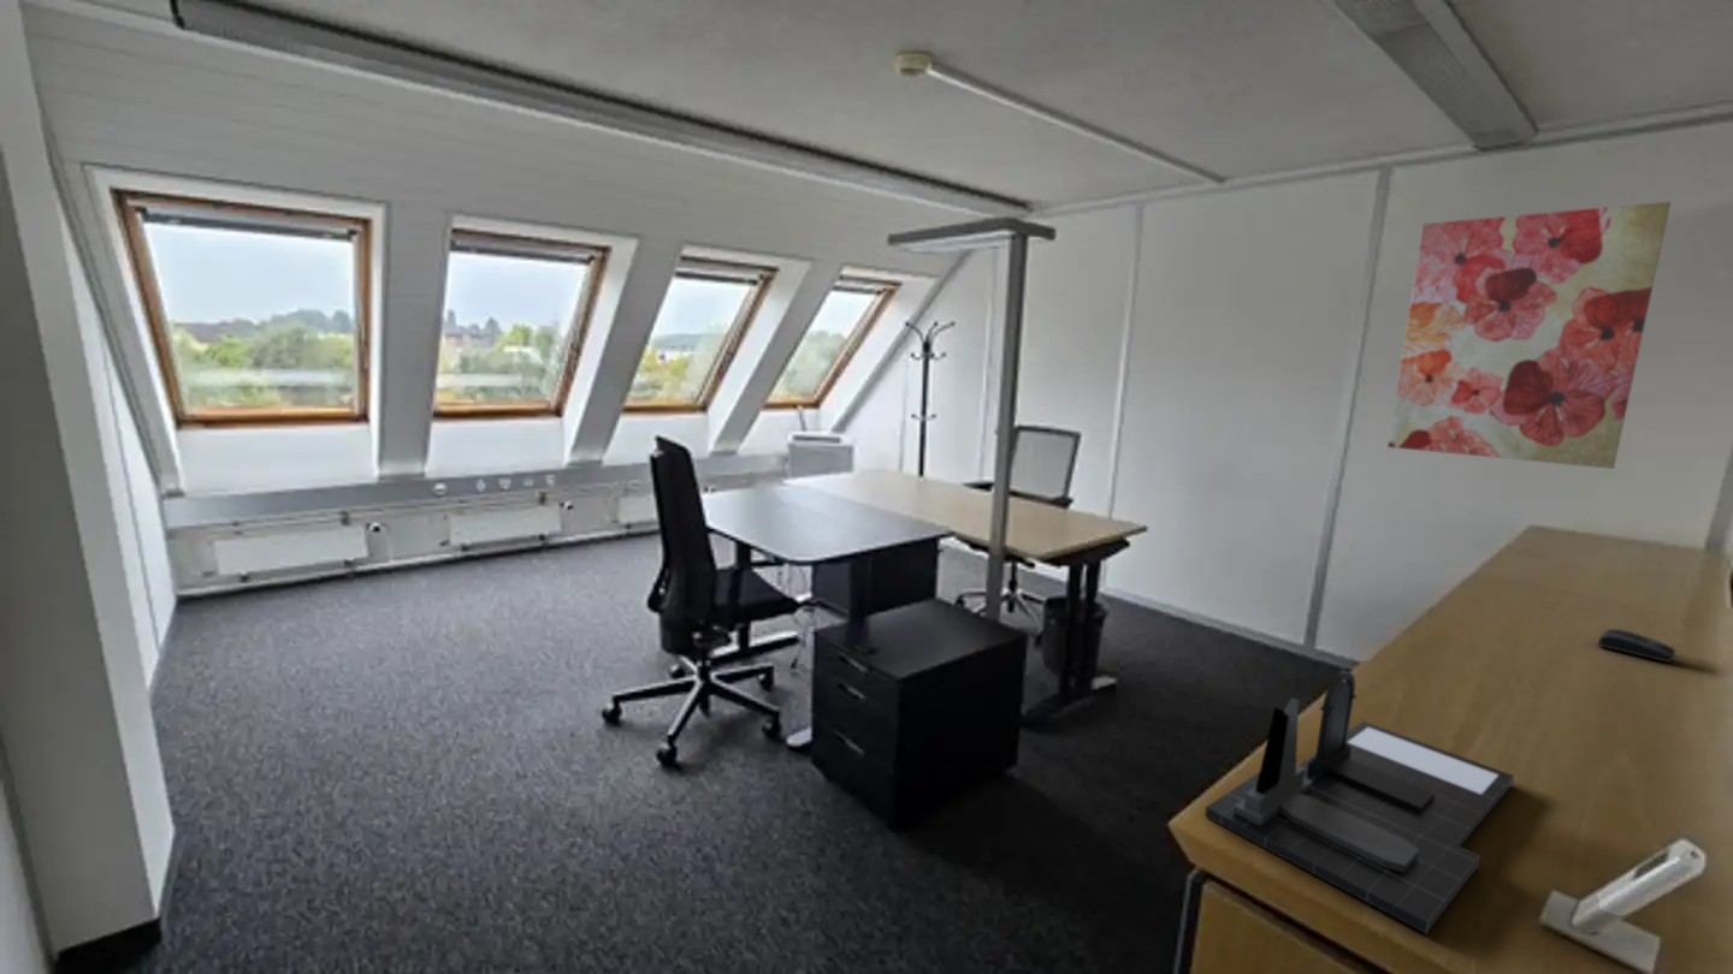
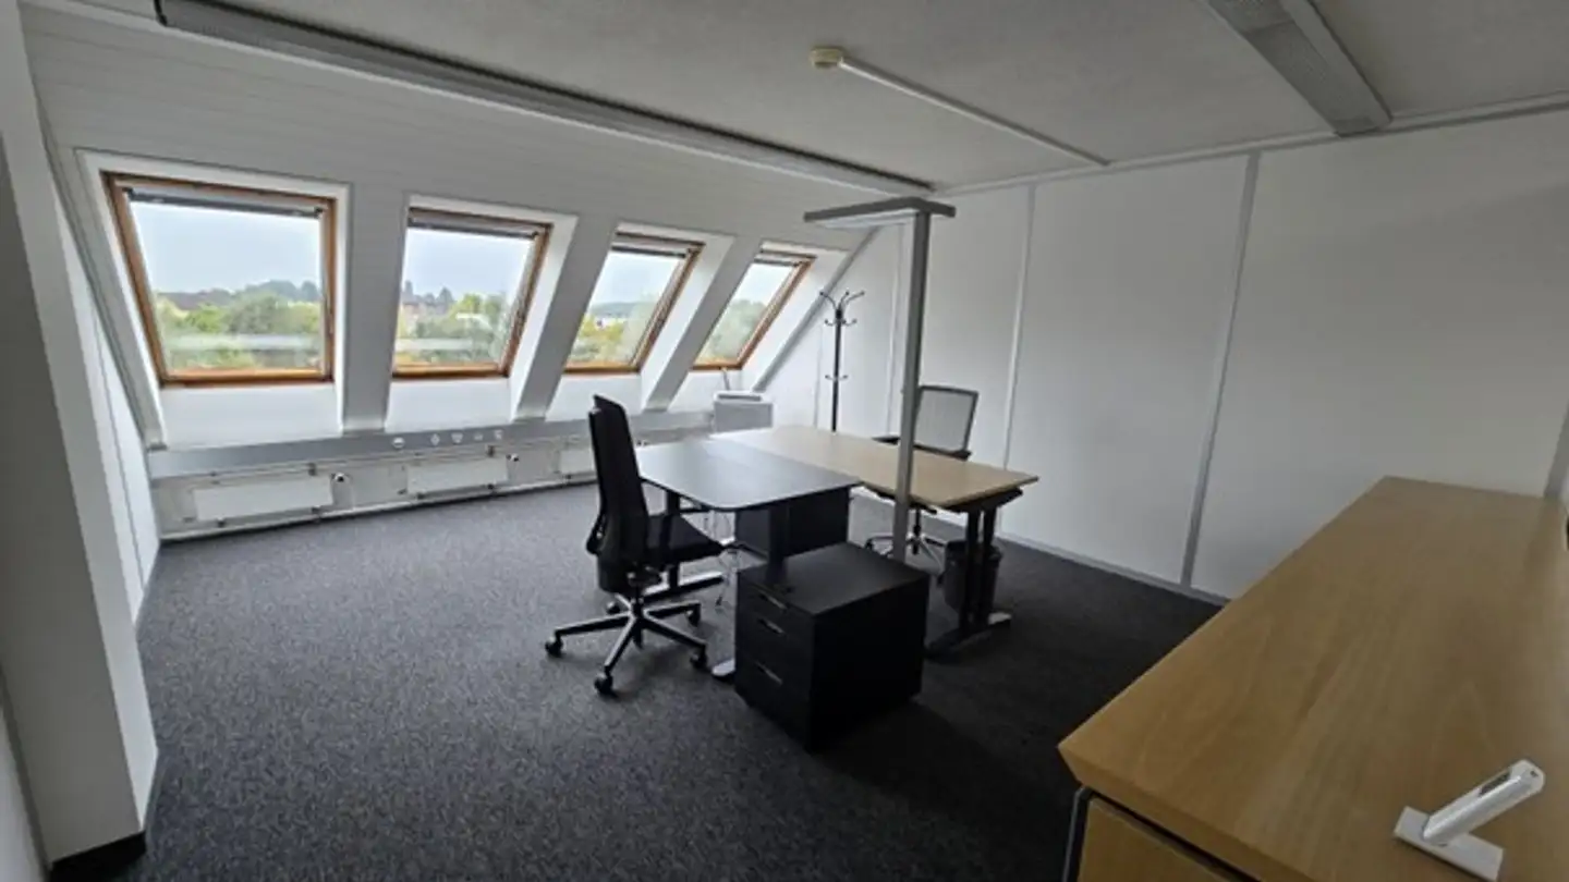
- computer mouse (1637, 645)
- wall art (1513, 338)
- desk organizer (1385, 750)
